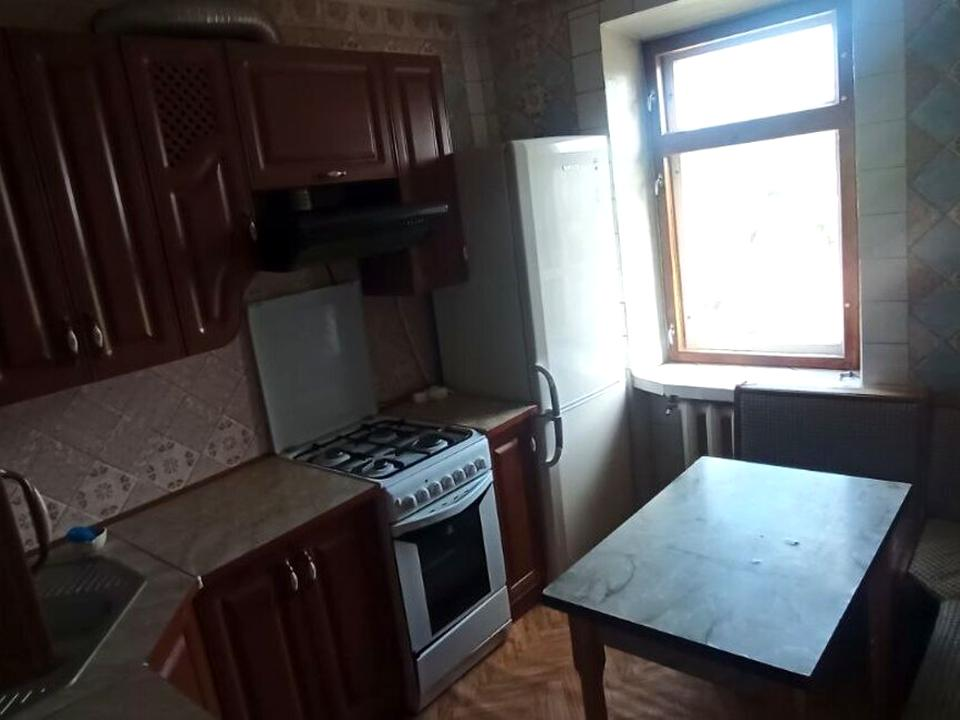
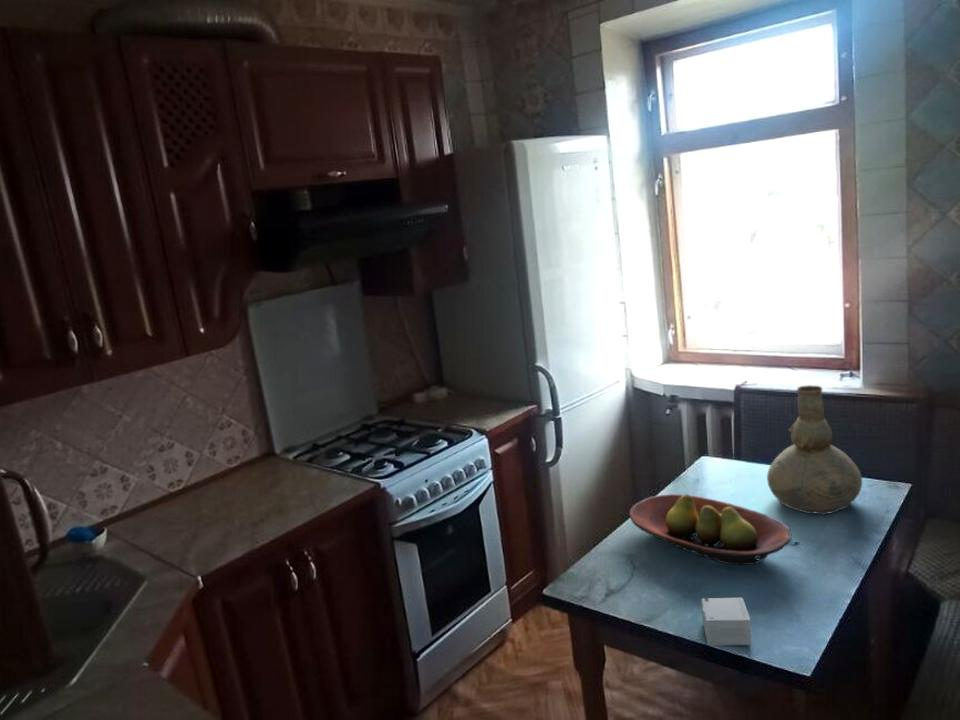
+ small box (725, 620)
+ vase (811, 445)
+ fruit bowl (705, 523)
